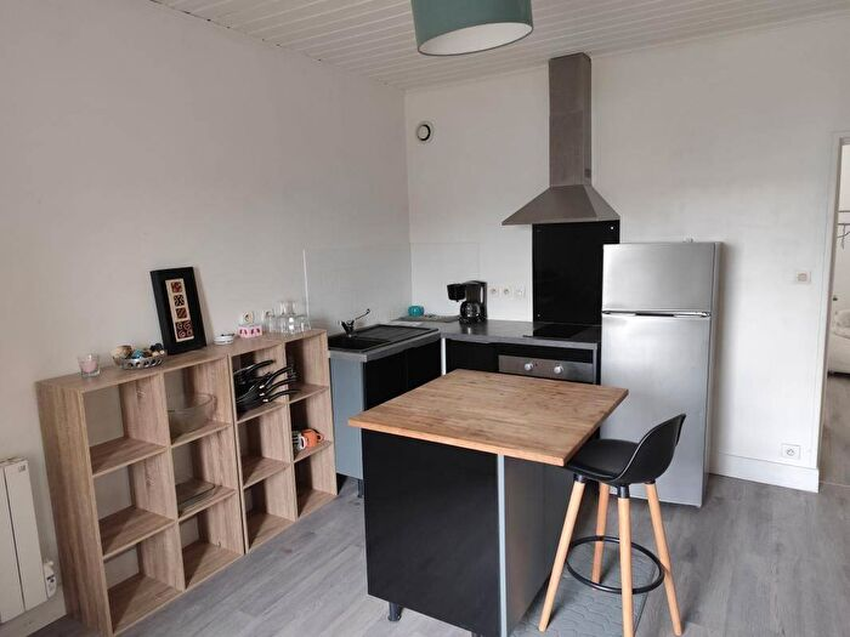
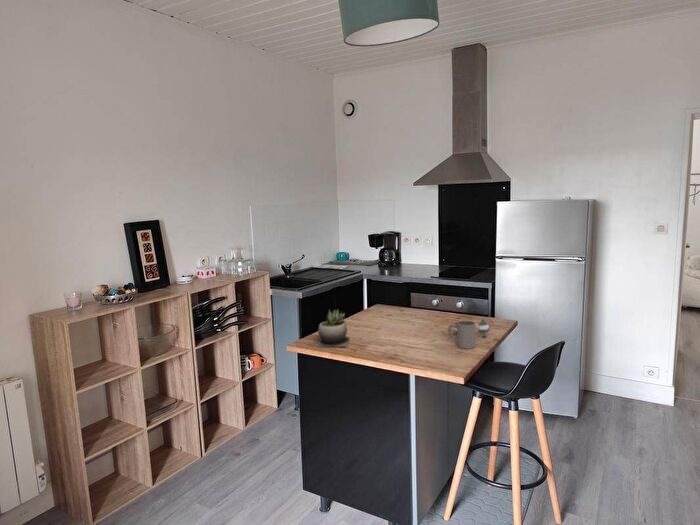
+ teapot (476, 326)
+ mug (461, 333)
+ succulent plant (332, 326)
